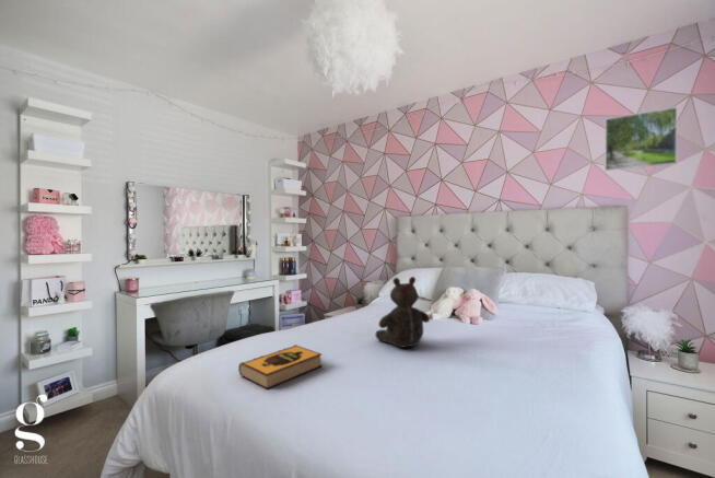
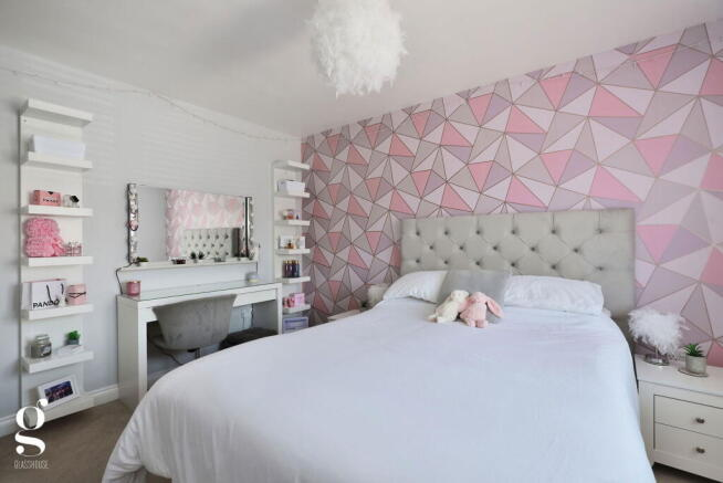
- teddy bear (399, 310)
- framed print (638, 140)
- hardback book (281, 363)
